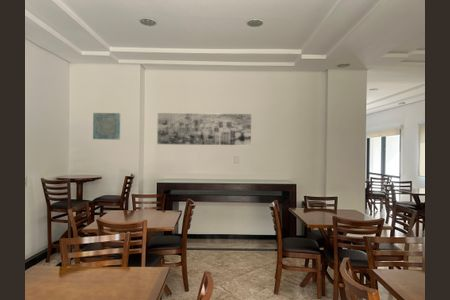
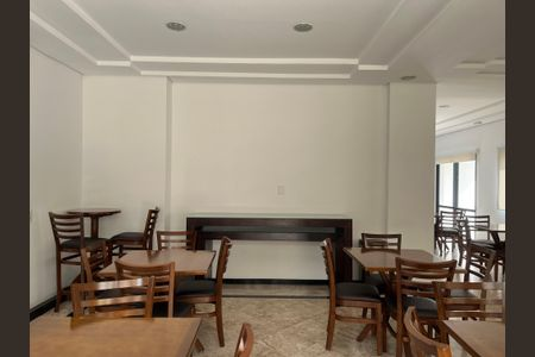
- wall art (204, 129)
- wall art (106, 126)
